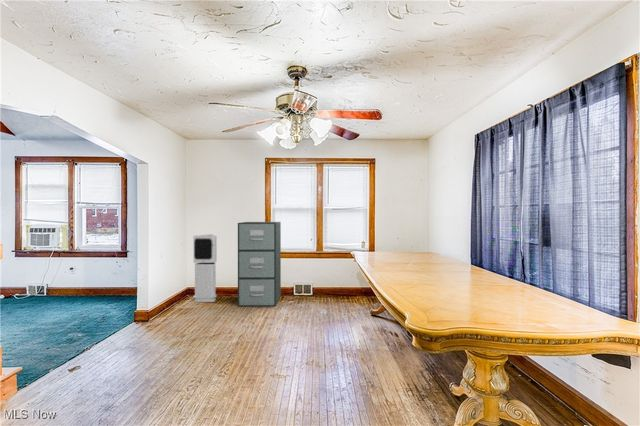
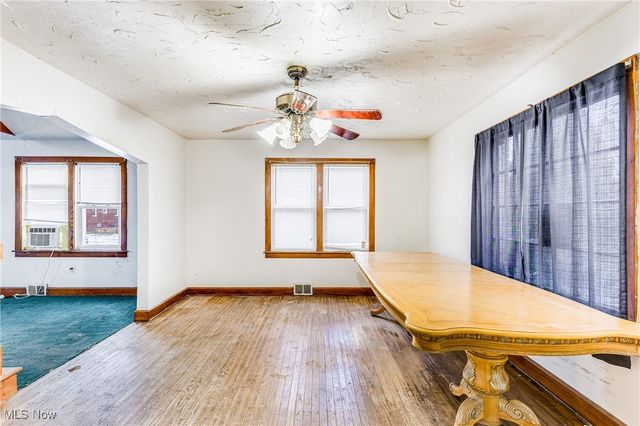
- filing cabinet (260, 261)
- air purifier (207, 267)
